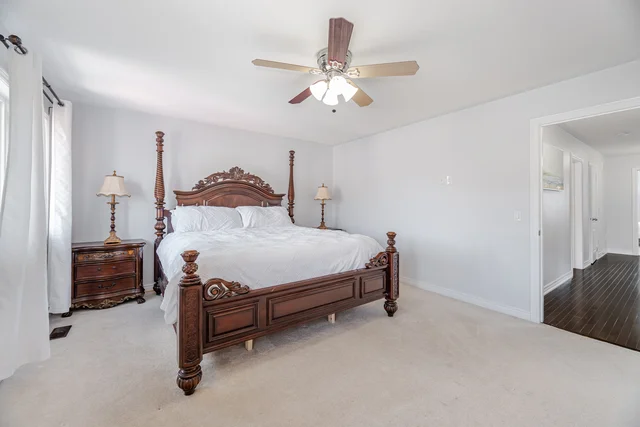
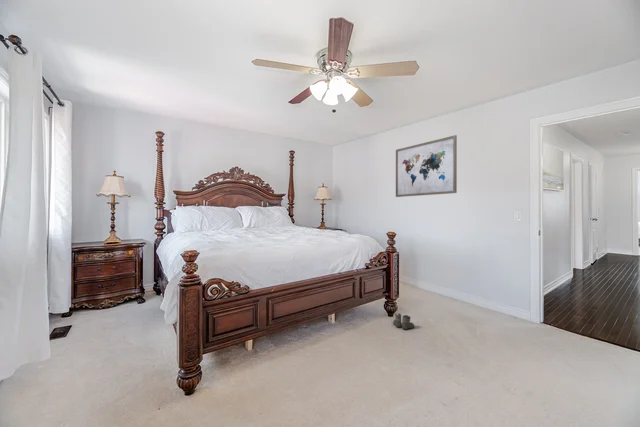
+ boots (403, 320)
+ wall art (423, 169)
